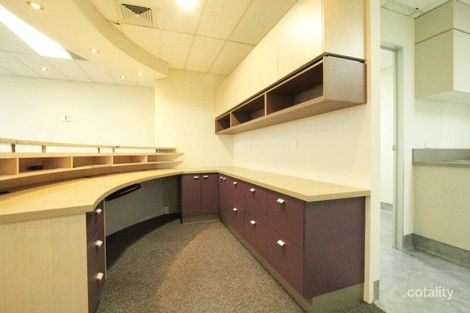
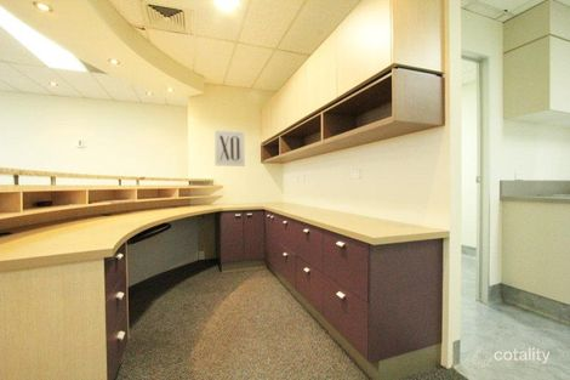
+ wall art (229, 148)
